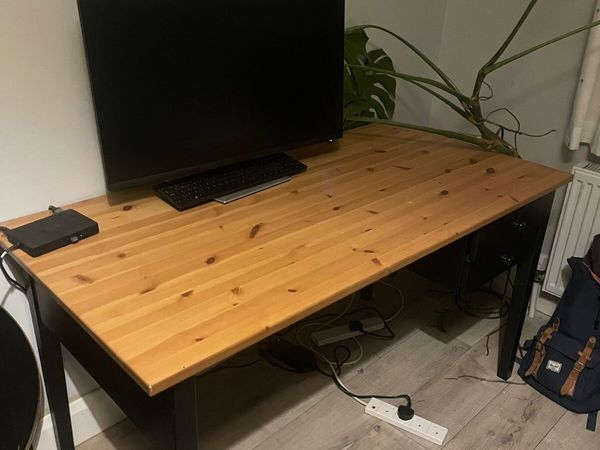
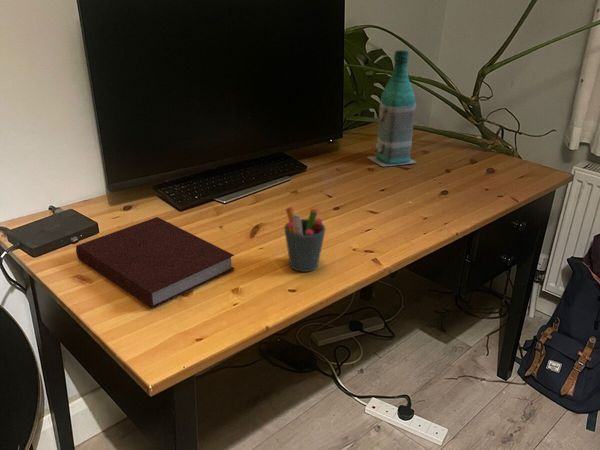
+ bottle (396, 107)
+ pen holder (304, 236)
+ notebook (154, 257)
